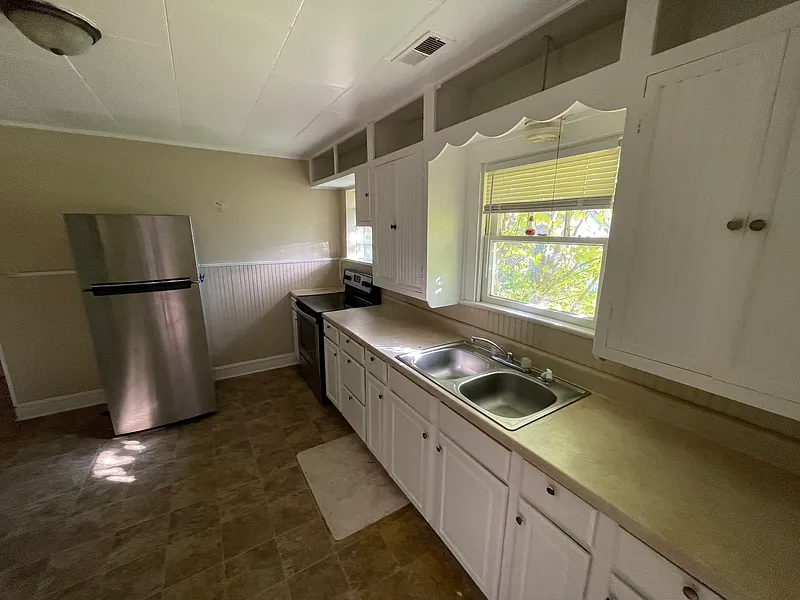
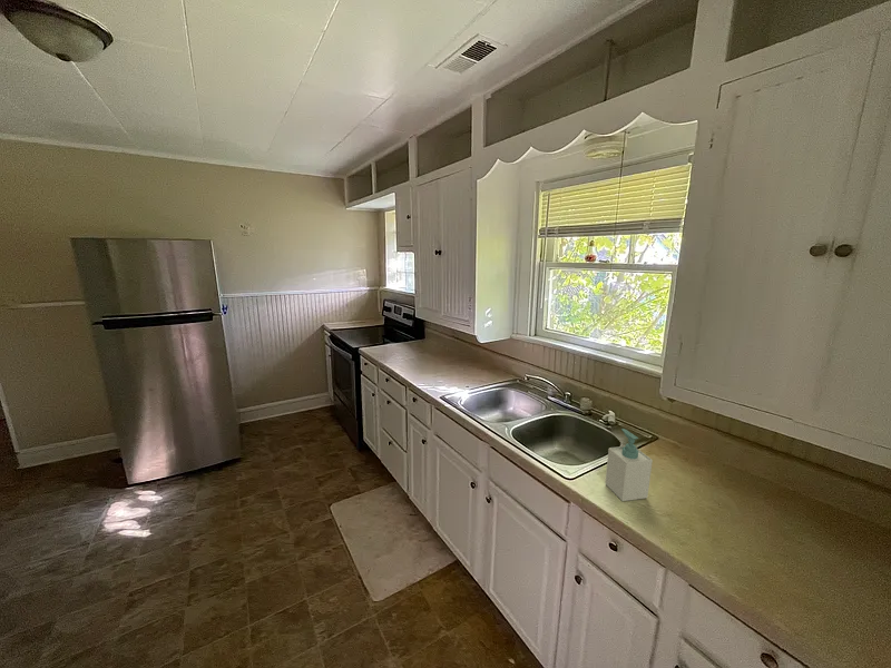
+ soap bottle (628, 463)
